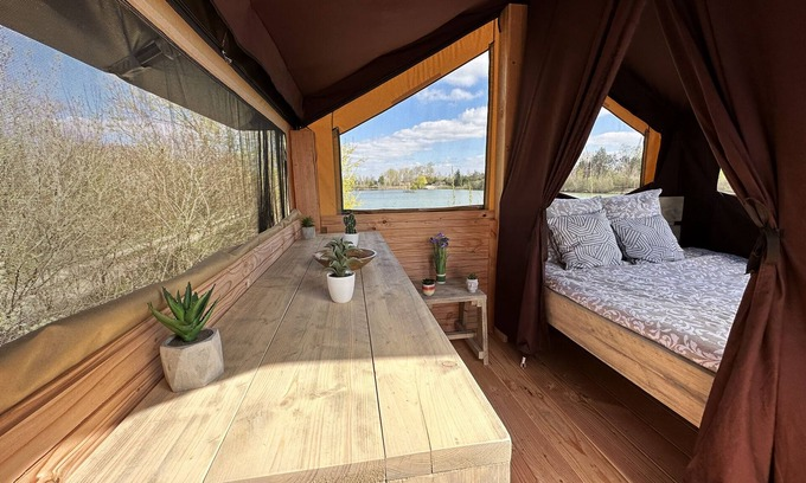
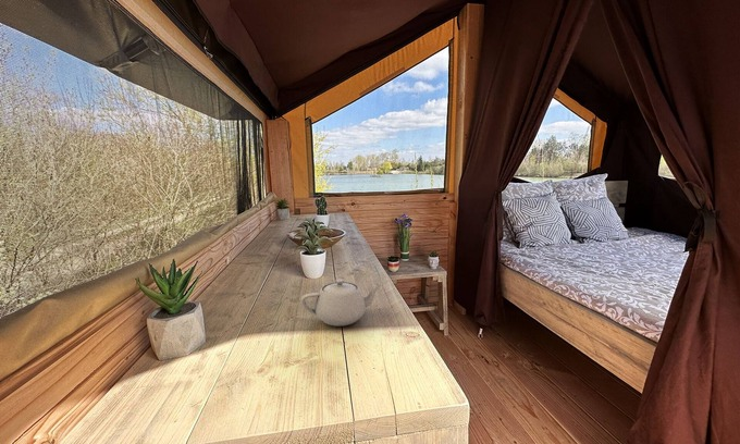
+ teapot (343, 298)
